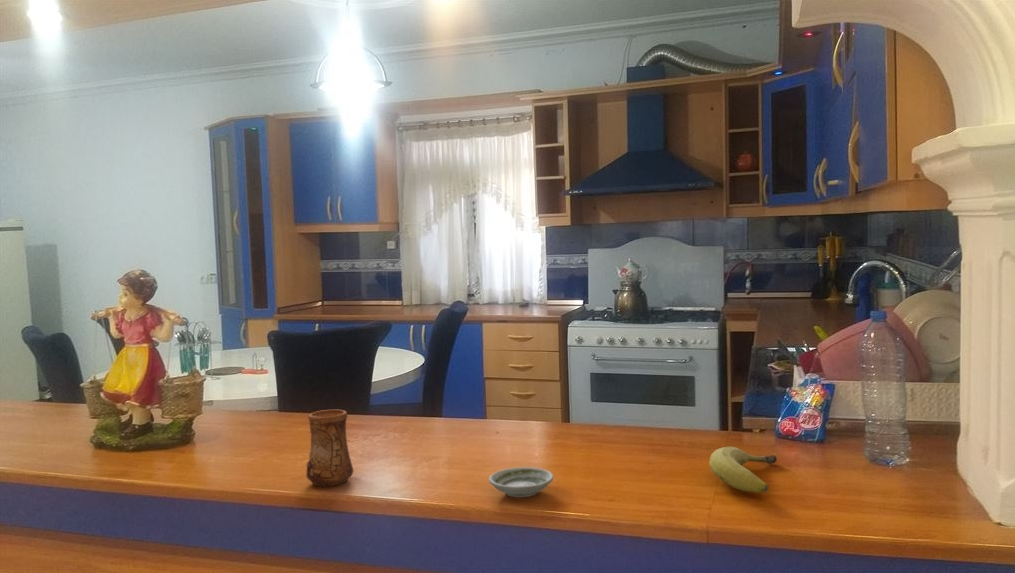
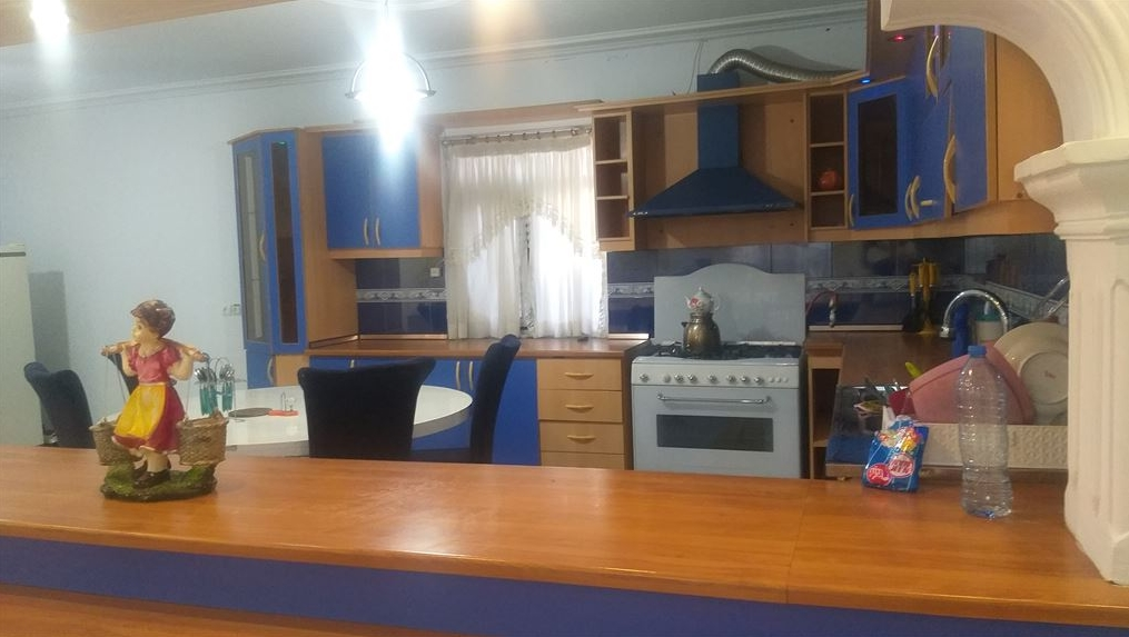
- fruit (742, 464)
- cup (328, 447)
- saucer (521, 484)
